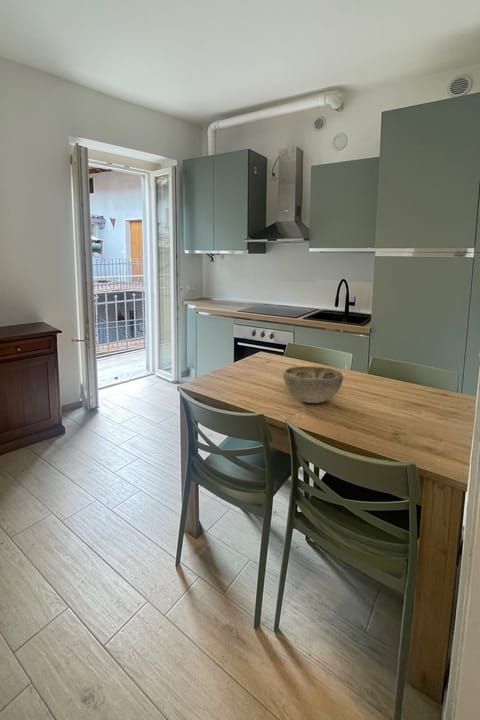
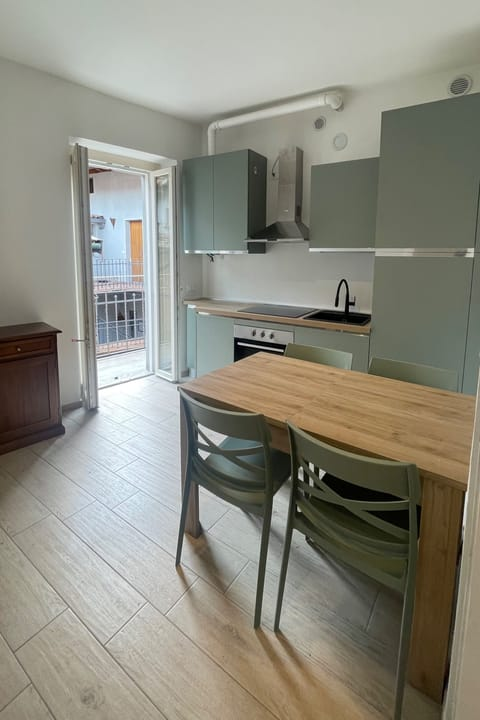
- decorative bowl (312, 386)
